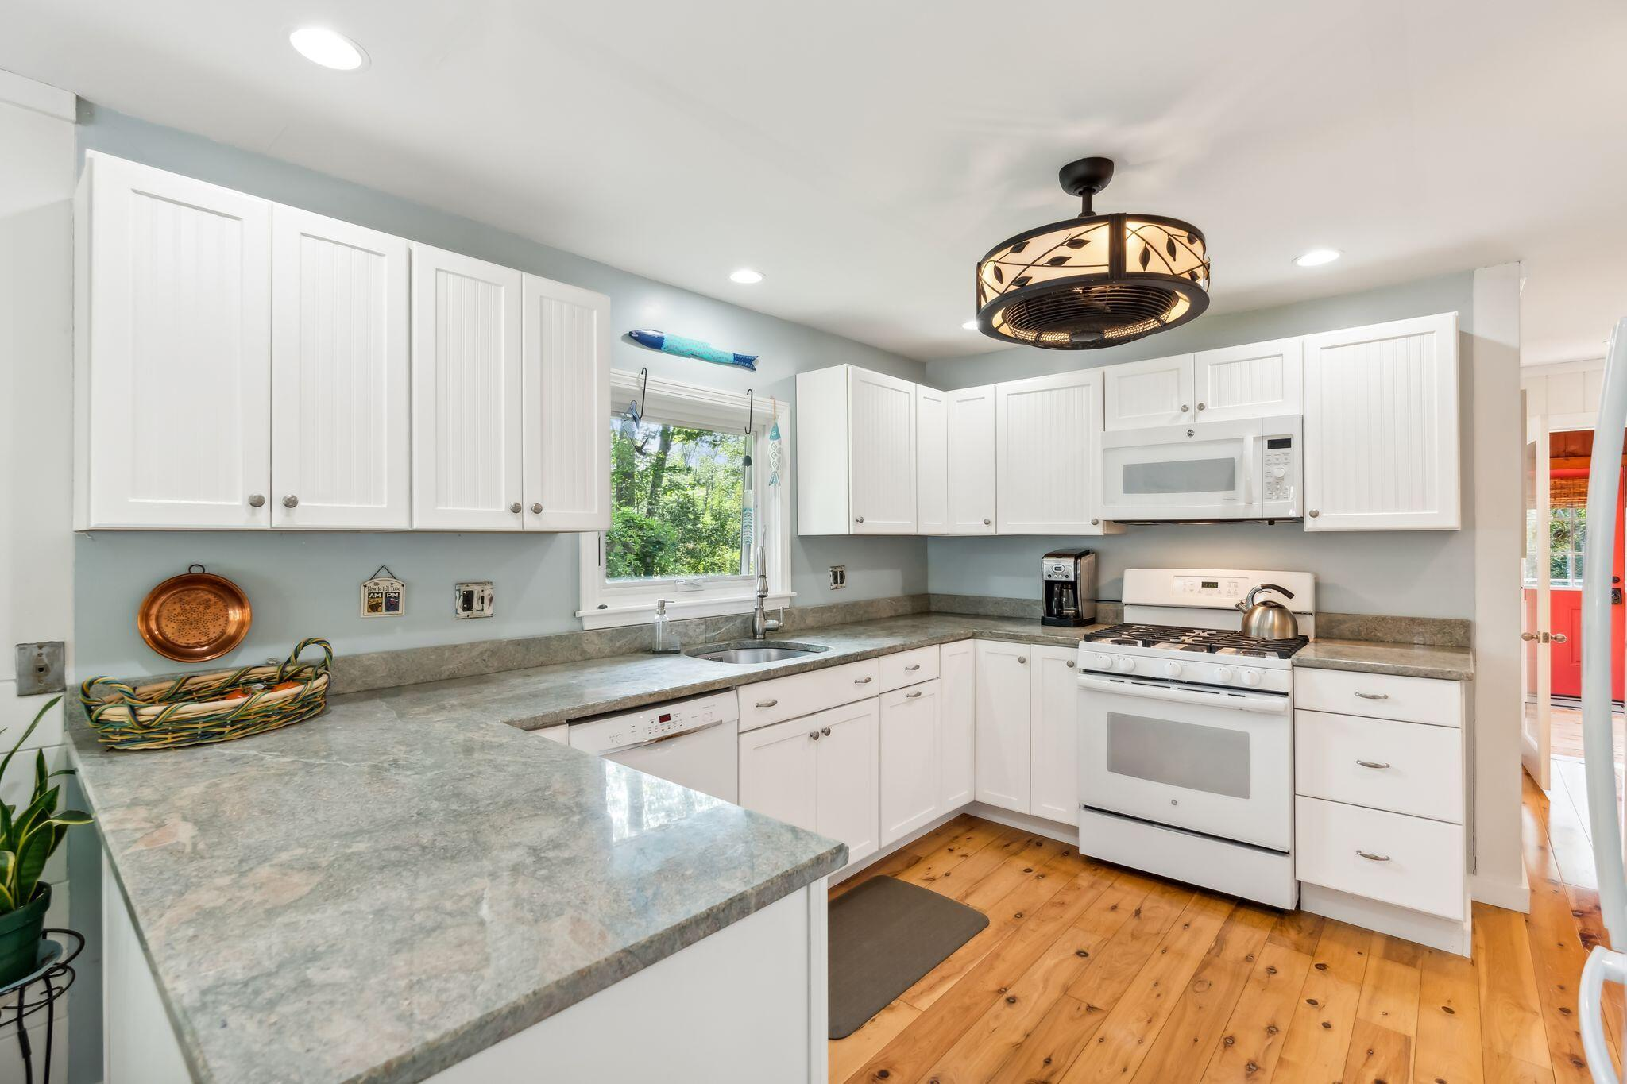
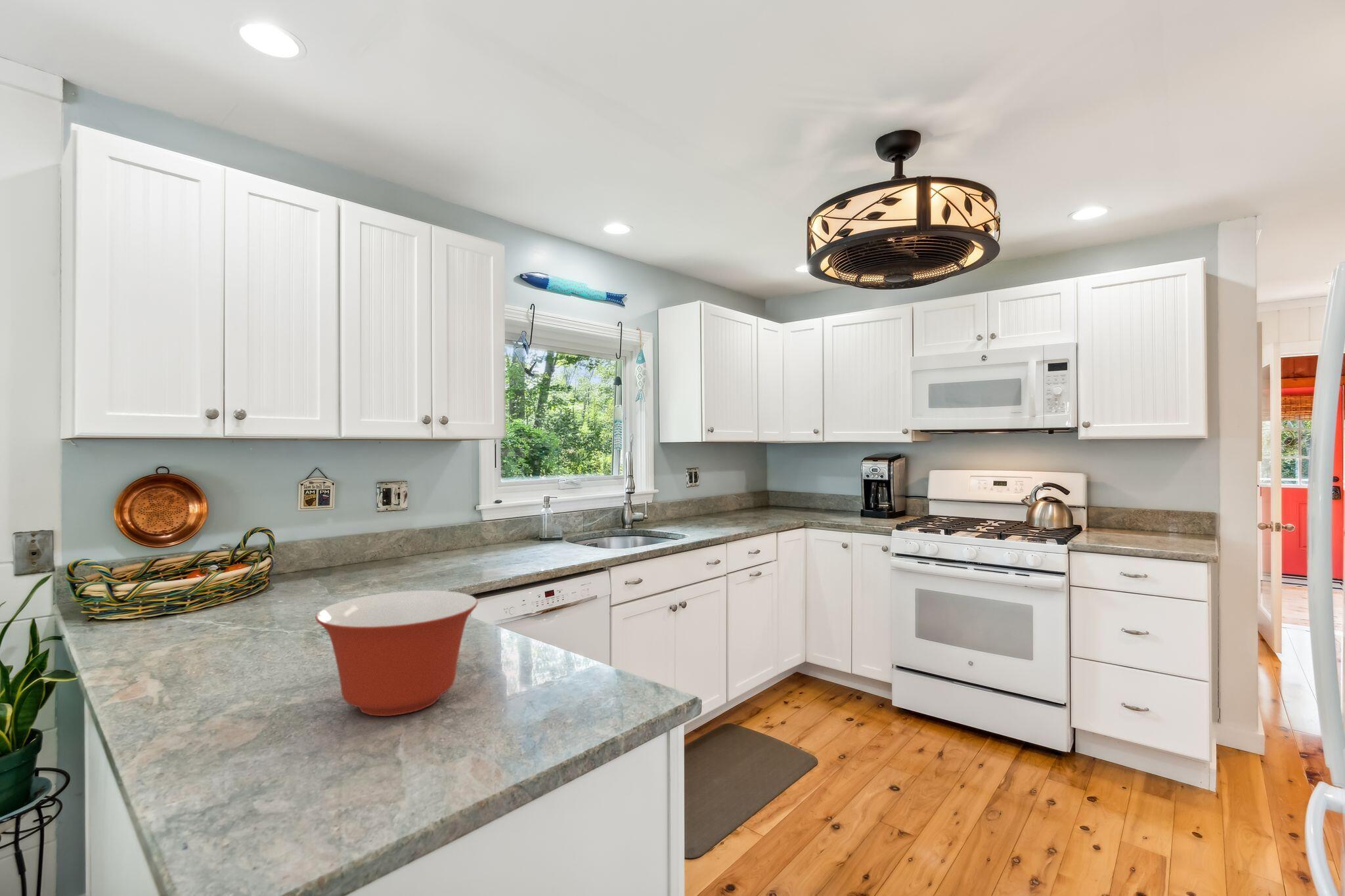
+ mixing bowl (400, 653)
